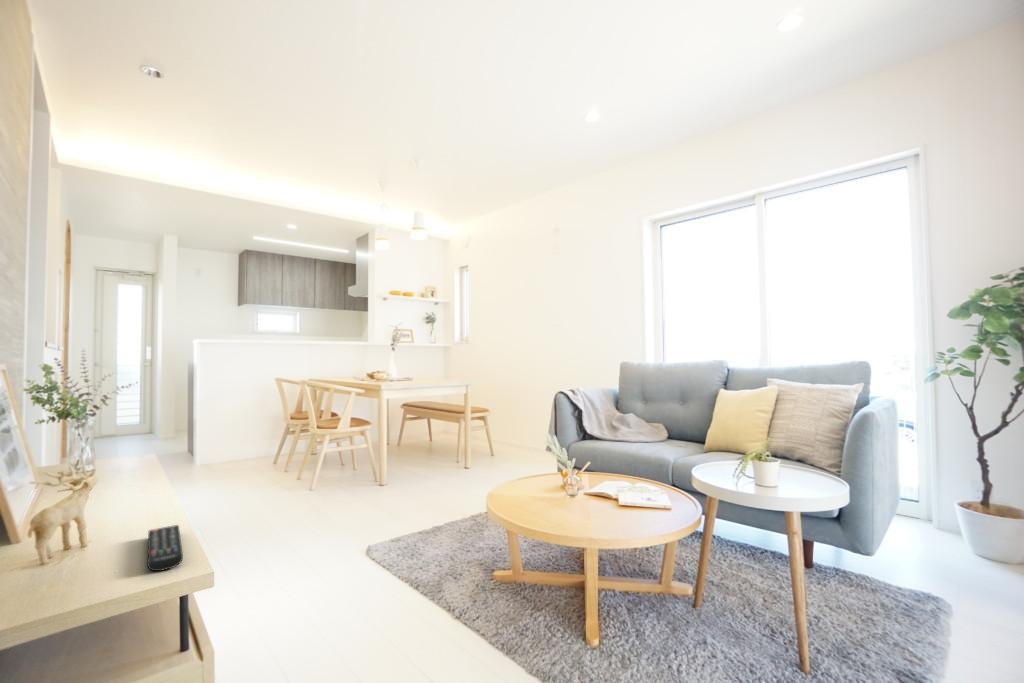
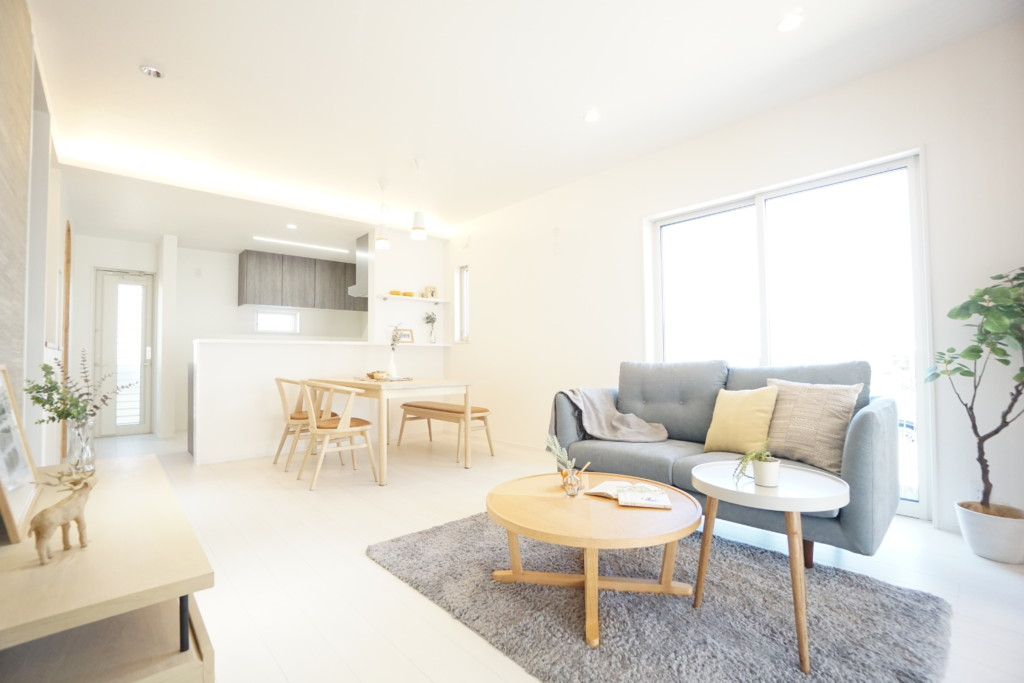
- remote control (164, 545)
